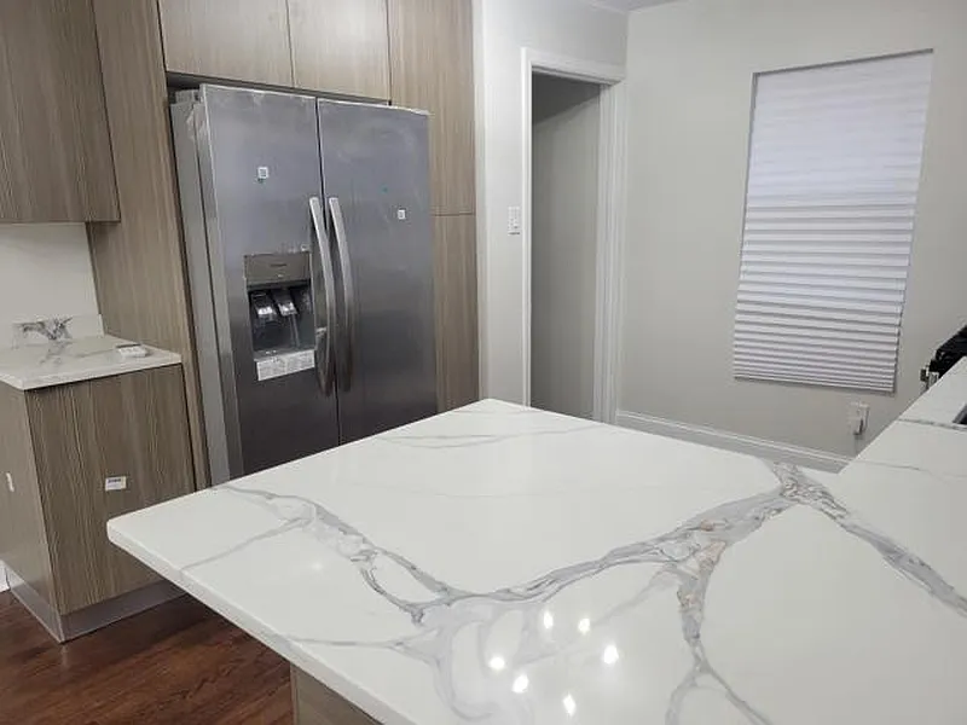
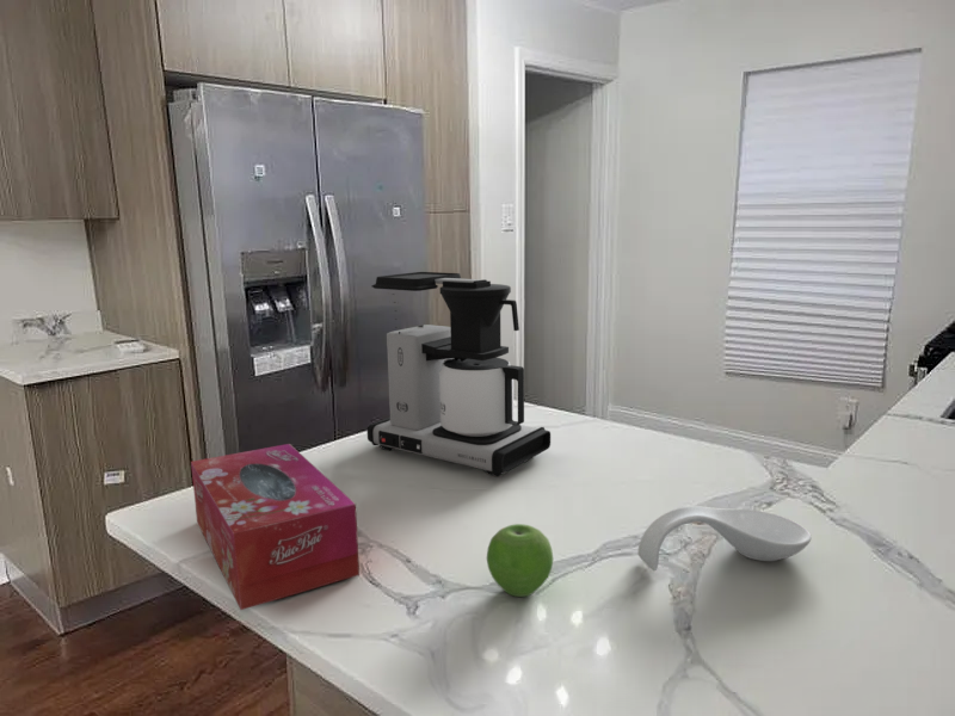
+ fruit (519, 560)
+ tissue box (269, 513)
+ coffee maker (456, 366)
+ spoon rest (725, 531)
